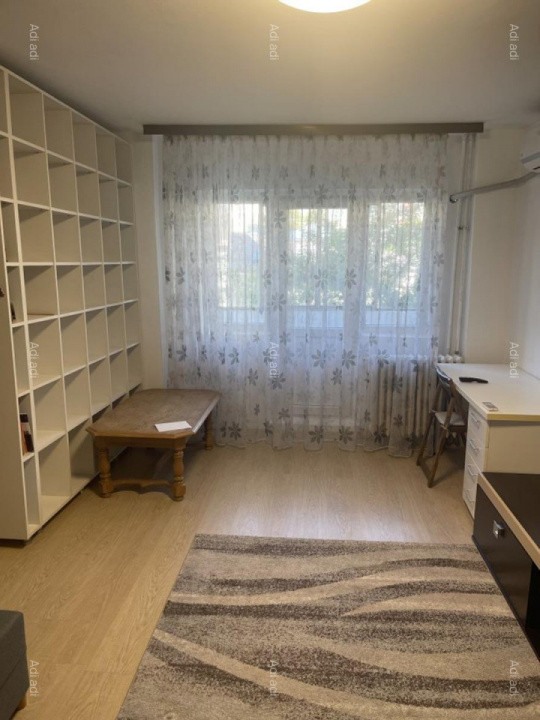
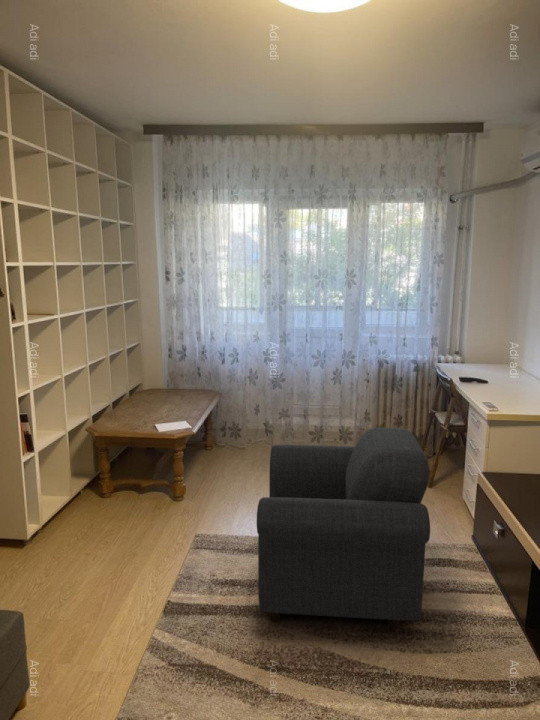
+ armchair (339, 512)
